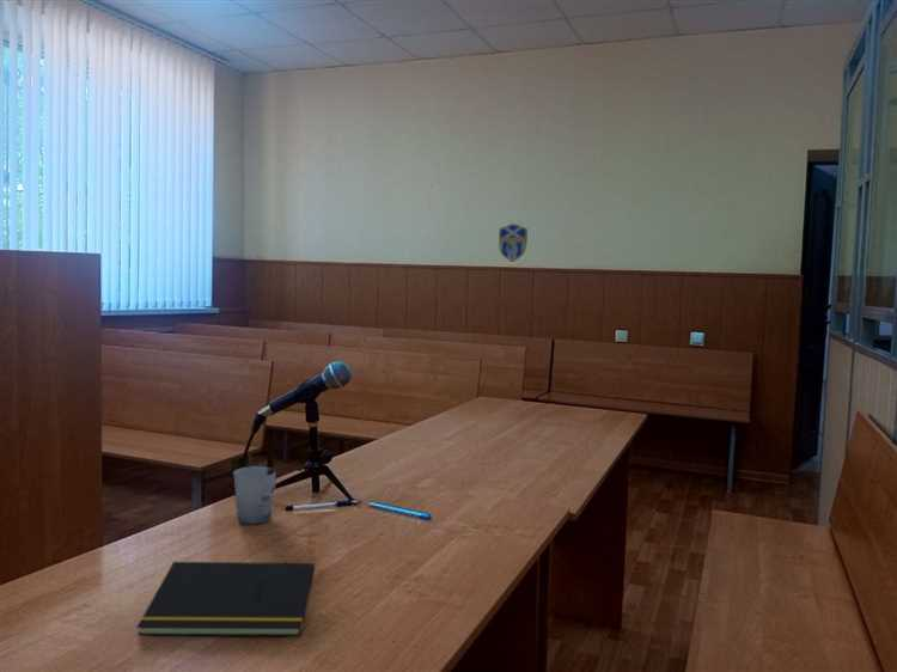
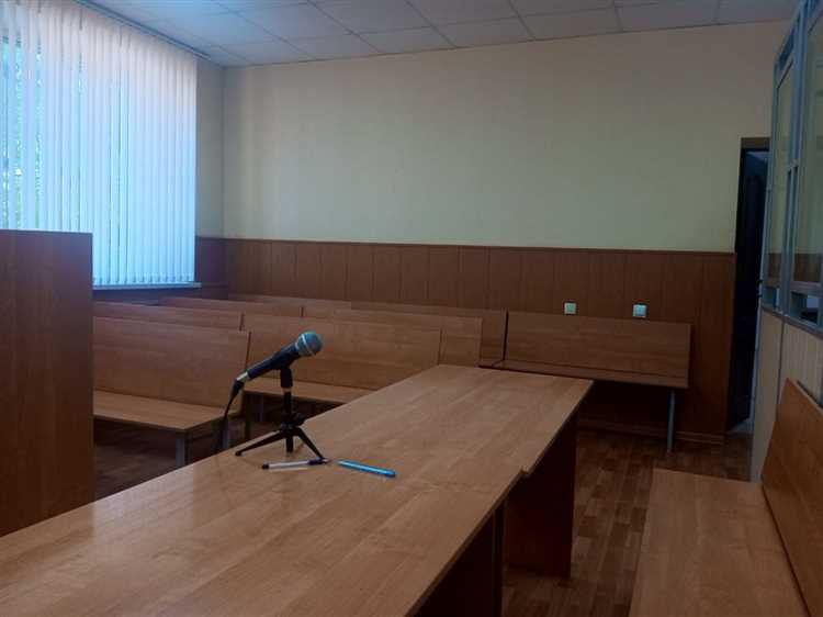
- notepad (232, 595)
- cup (258, 493)
- emblem (512, 243)
